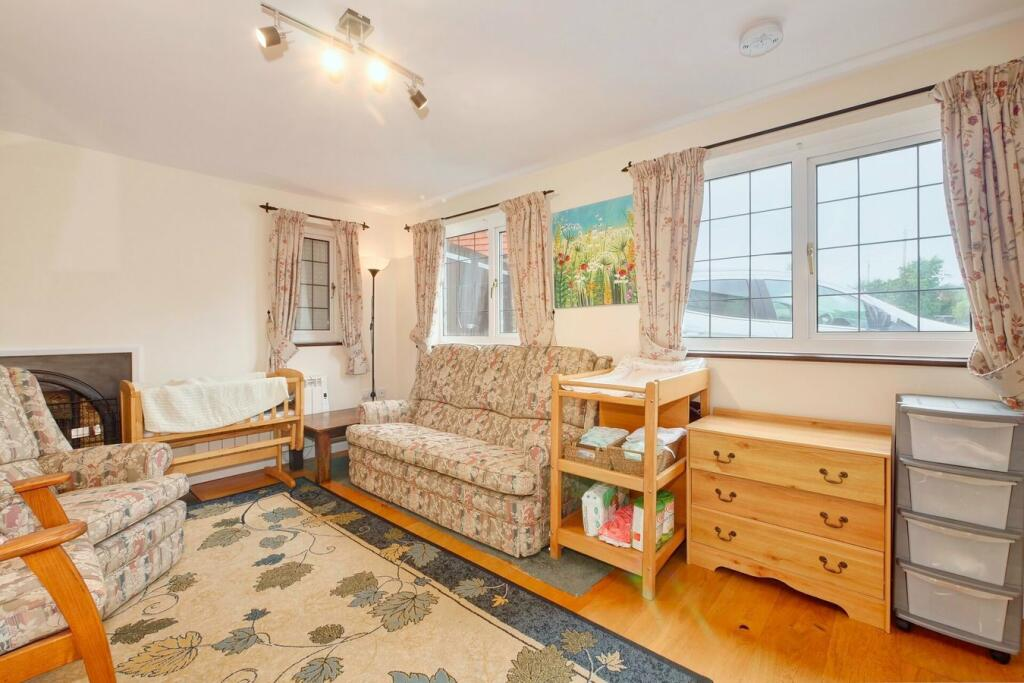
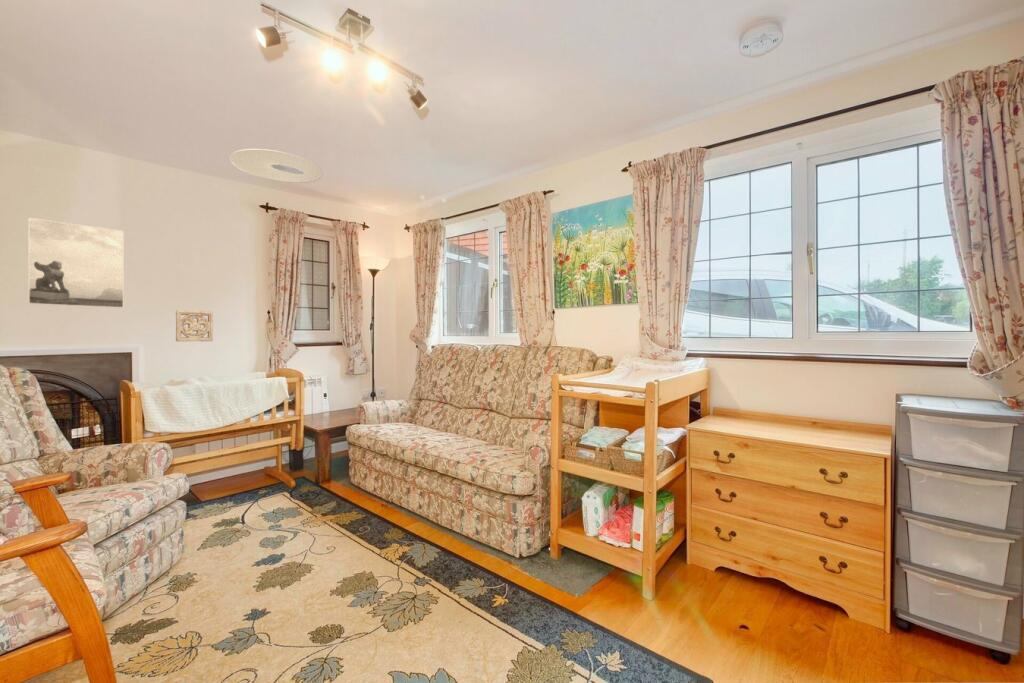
+ wall ornament (194, 326)
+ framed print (78, 265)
+ ceiling light (278, 163)
